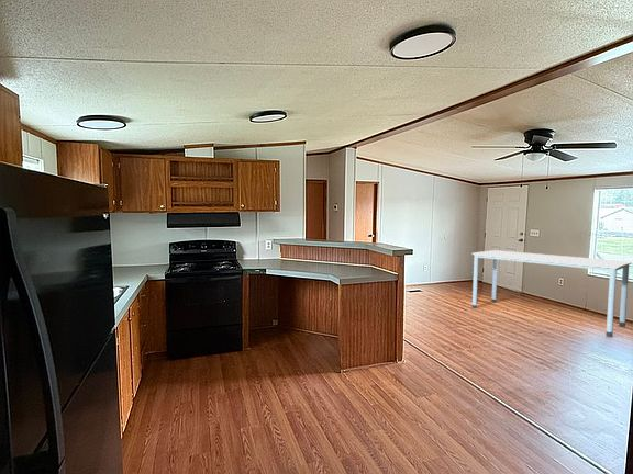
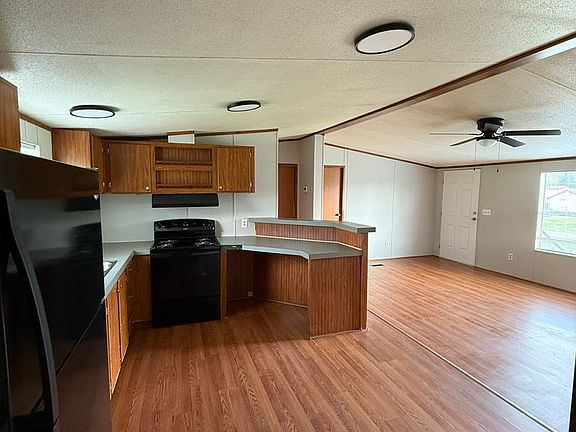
- dining table (543, 263)
